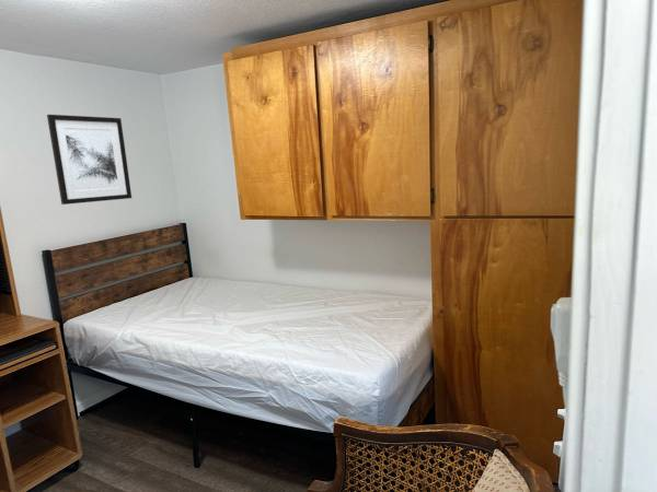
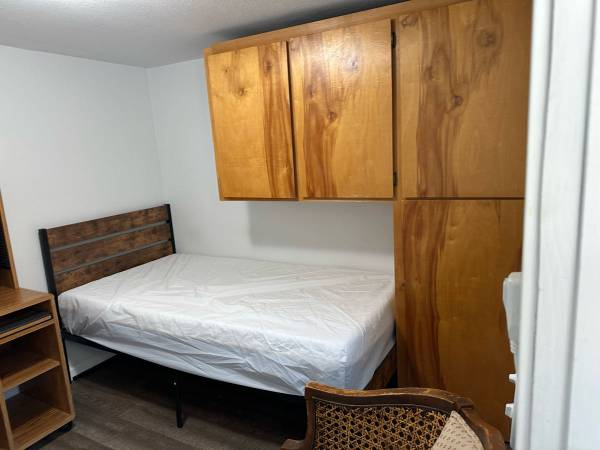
- wall art (92, 159)
